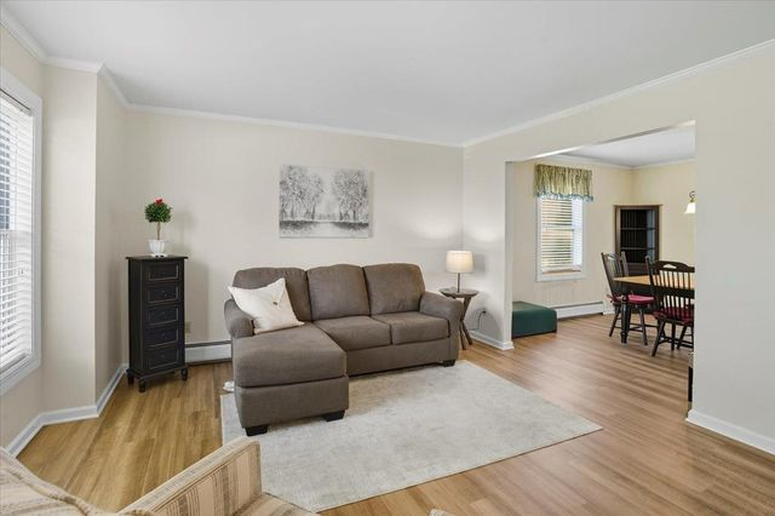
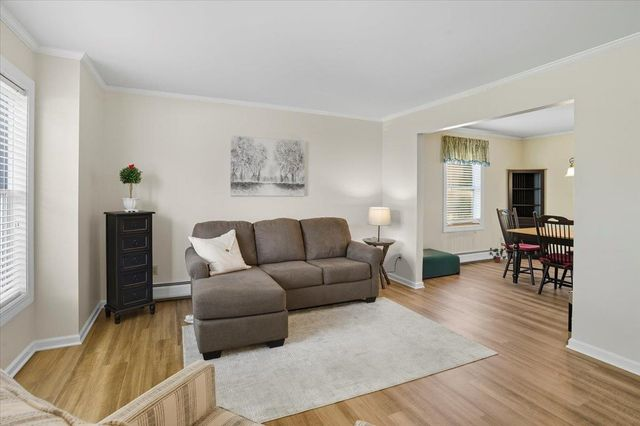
+ potted plant (498, 253)
